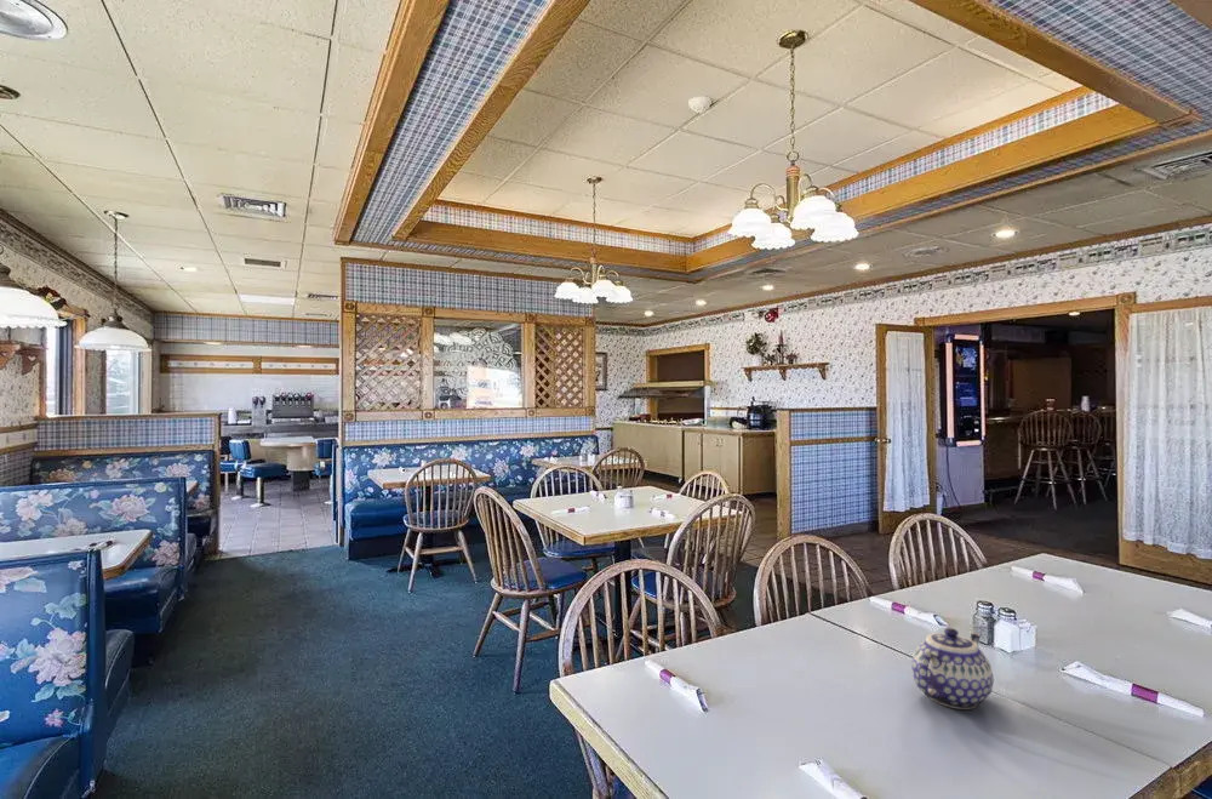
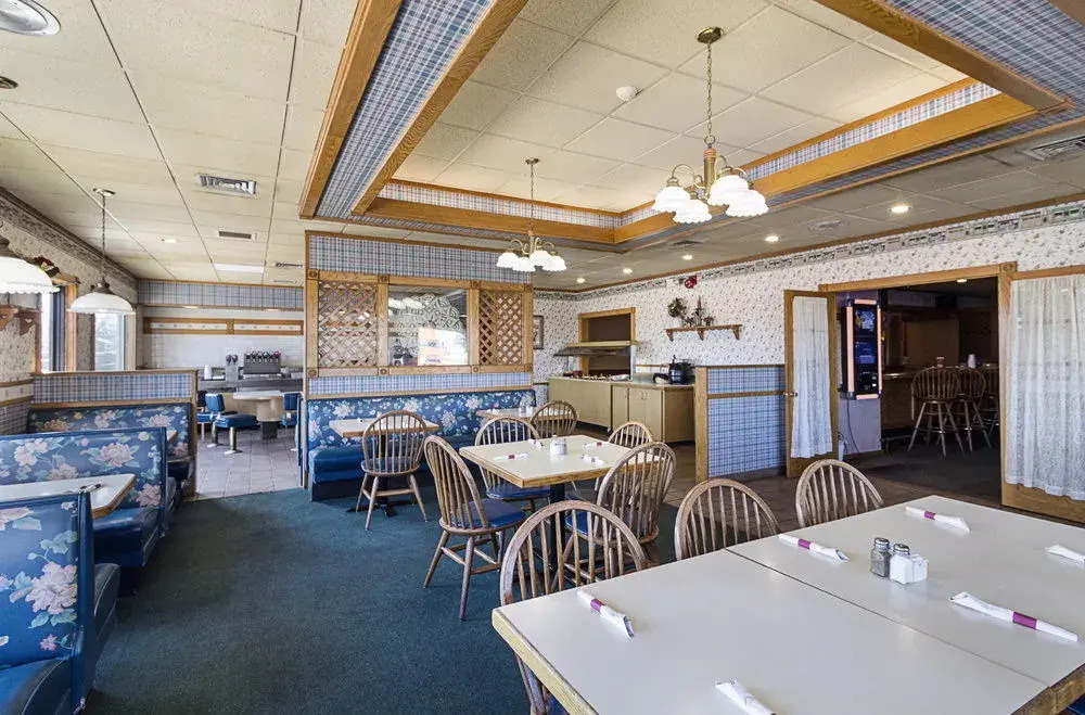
- teapot (951, 663)
